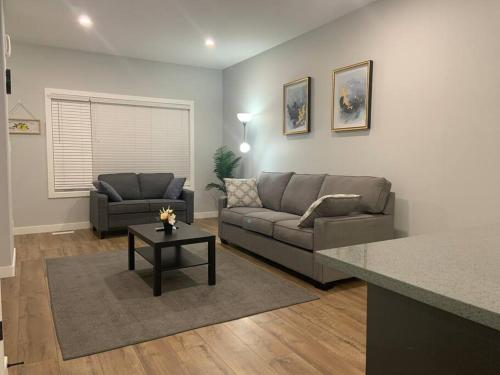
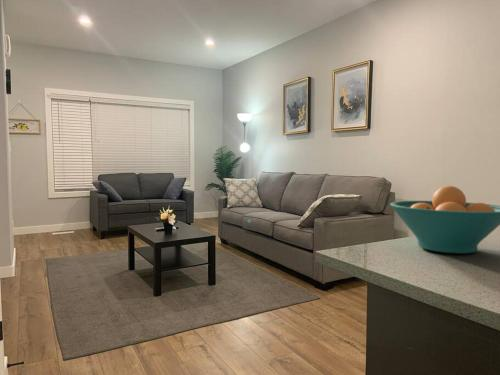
+ fruit bowl (447, 217)
